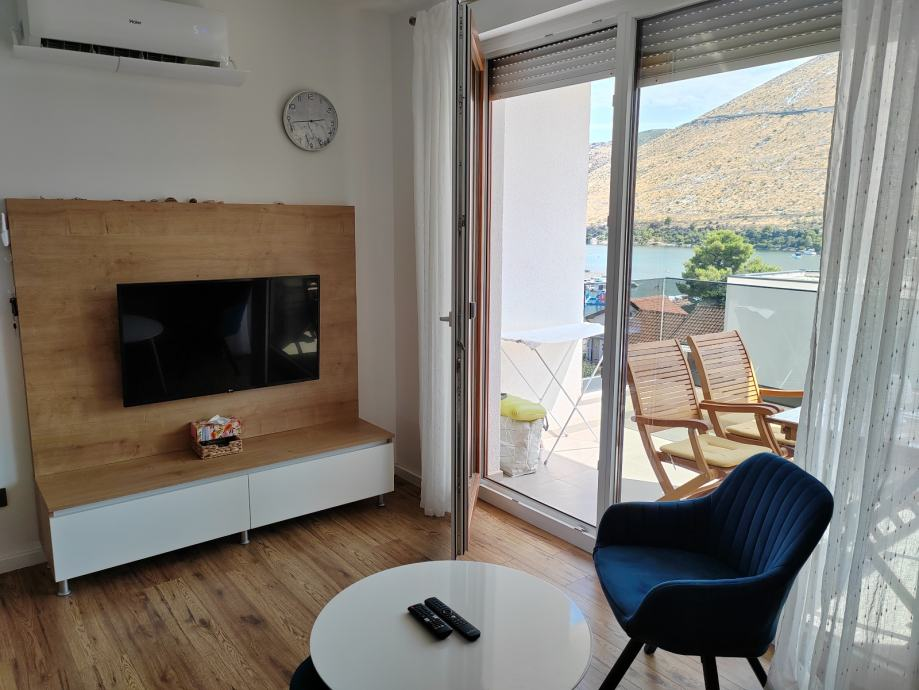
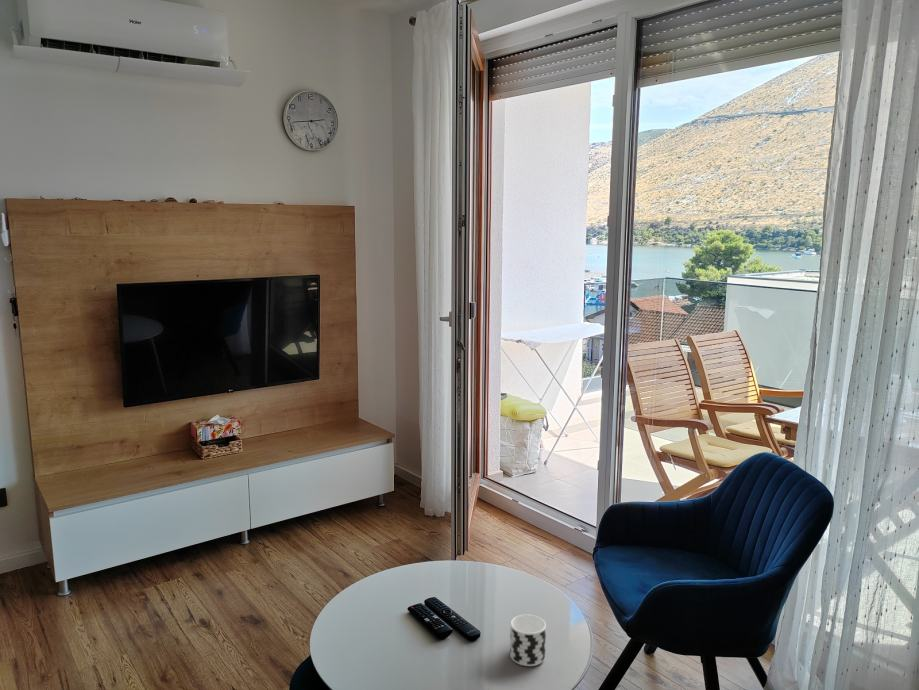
+ cup (527, 636)
